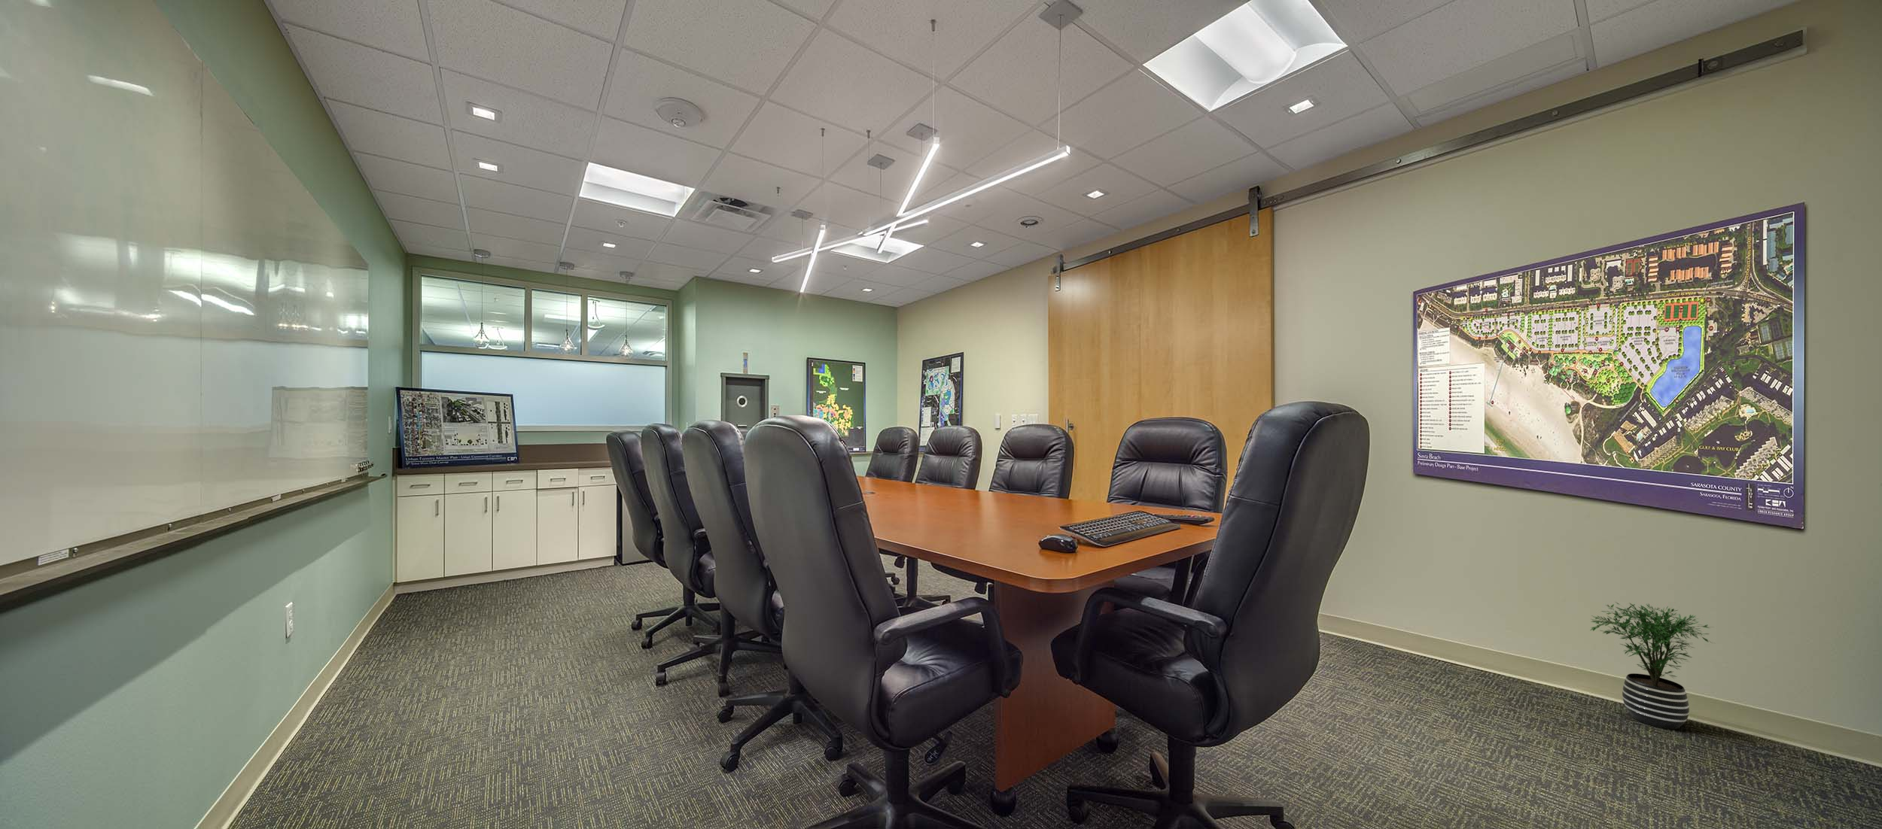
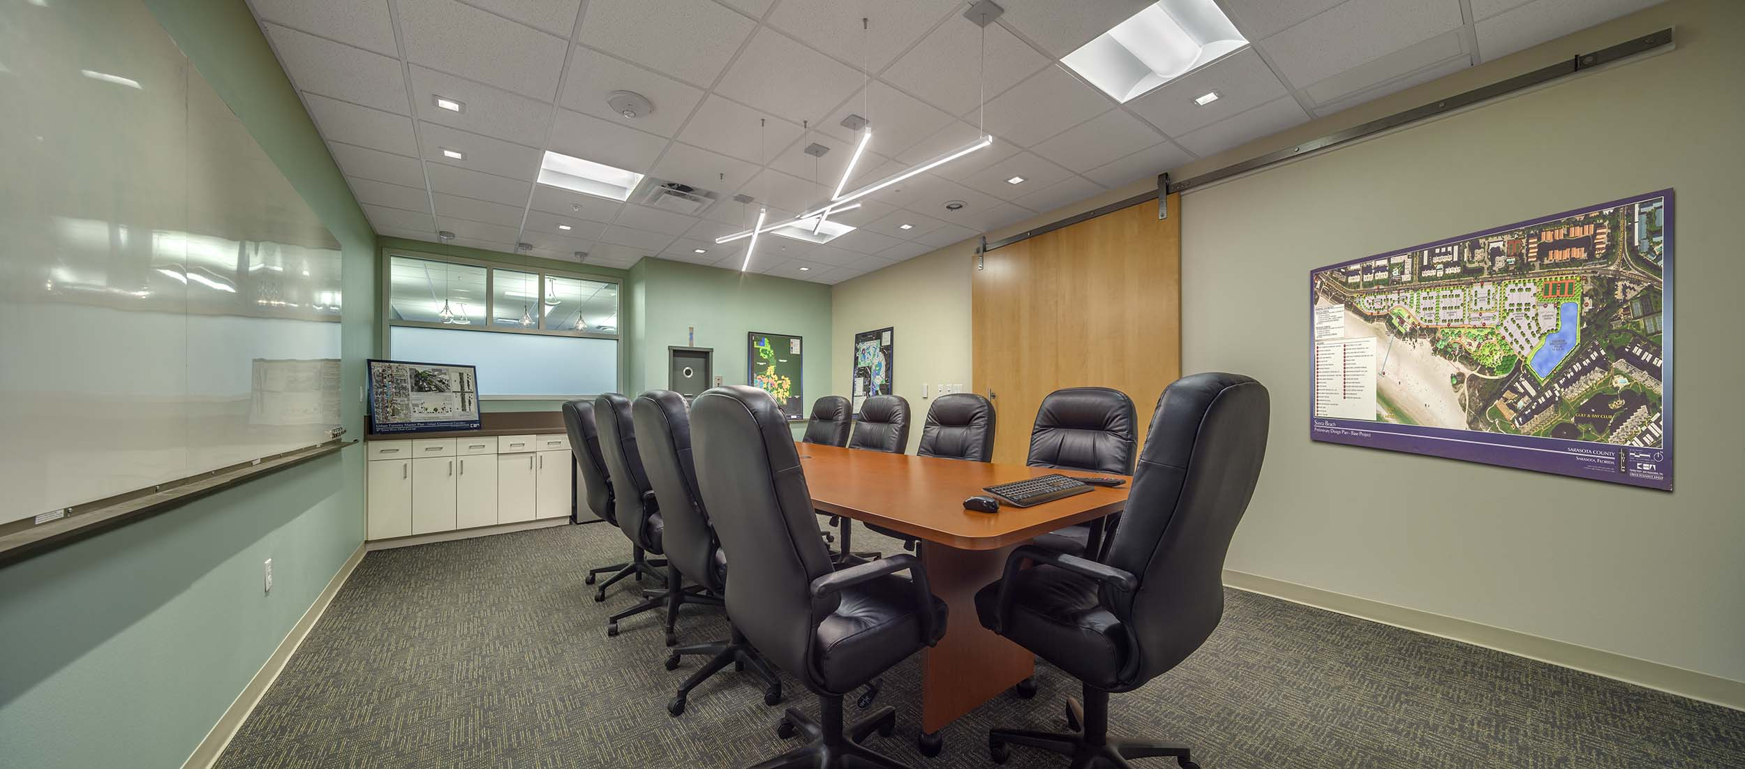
- potted plant (1649, 662)
